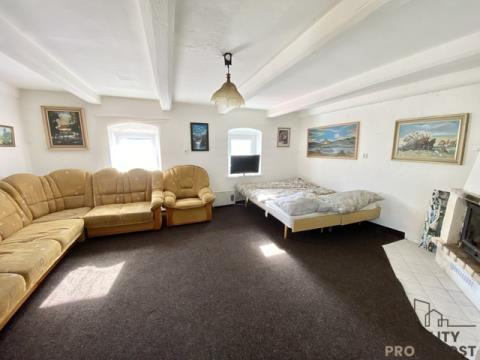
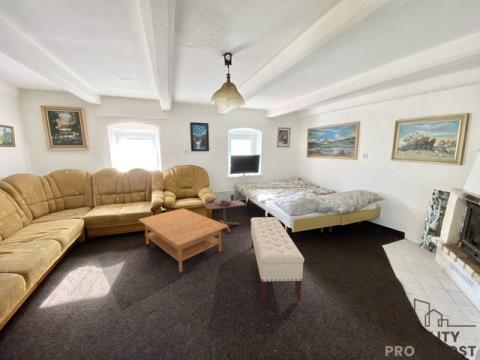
+ bench (271, 250)
+ coffee table (181, 234)
+ side table (224, 213)
